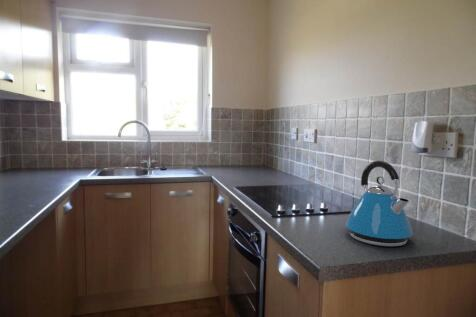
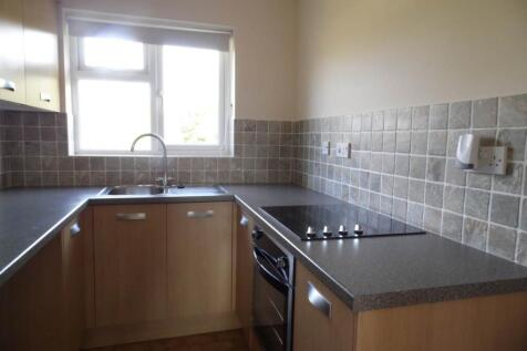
- kettle (377, 198)
